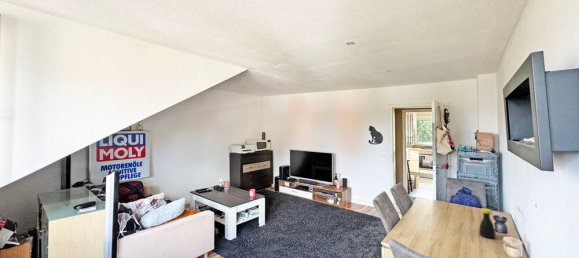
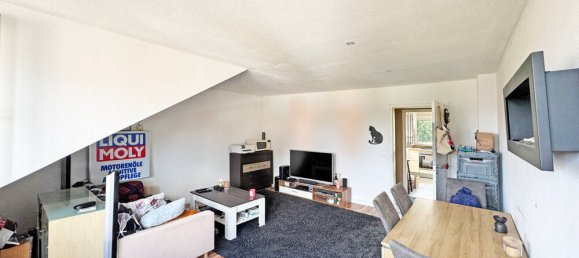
- bottle (486, 222)
